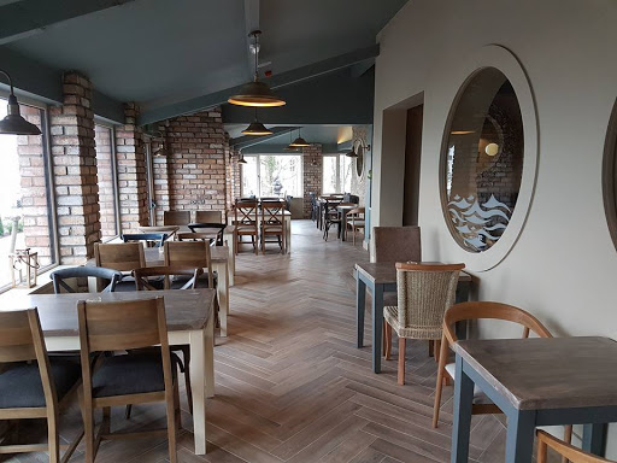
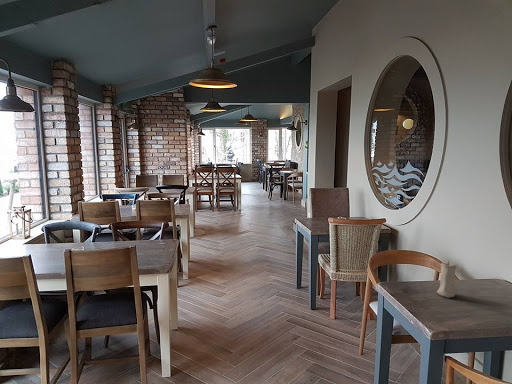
+ candle (447, 277)
